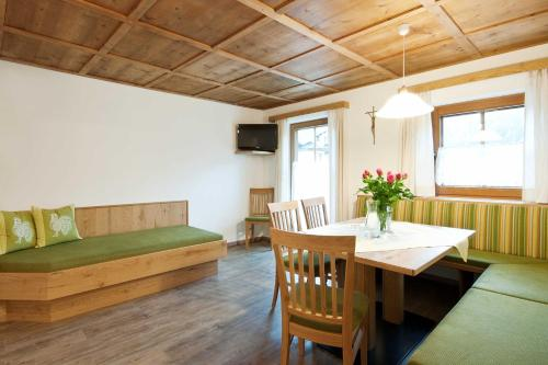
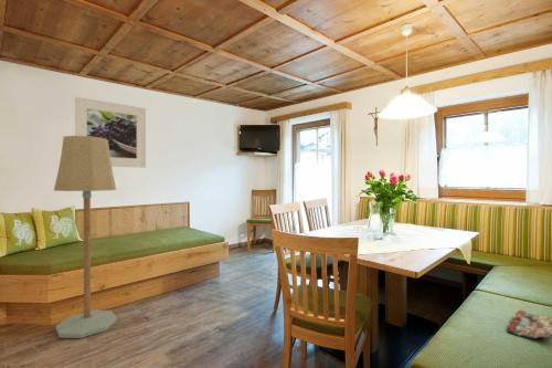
+ magazine (531, 323)
+ floor lamp (86, 232)
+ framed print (113, 135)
